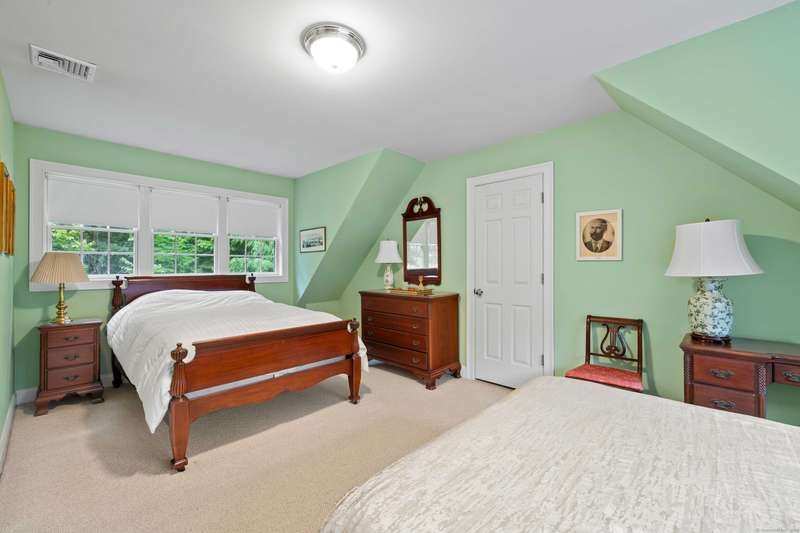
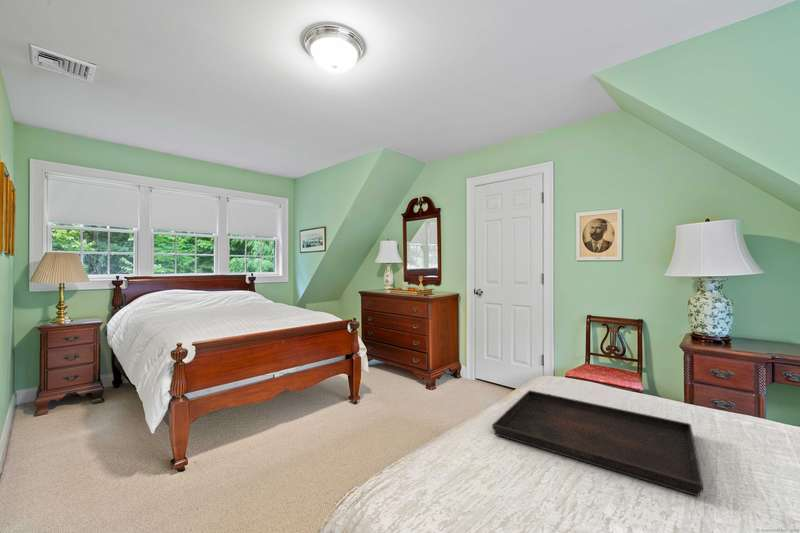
+ serving tray (591, 429)
